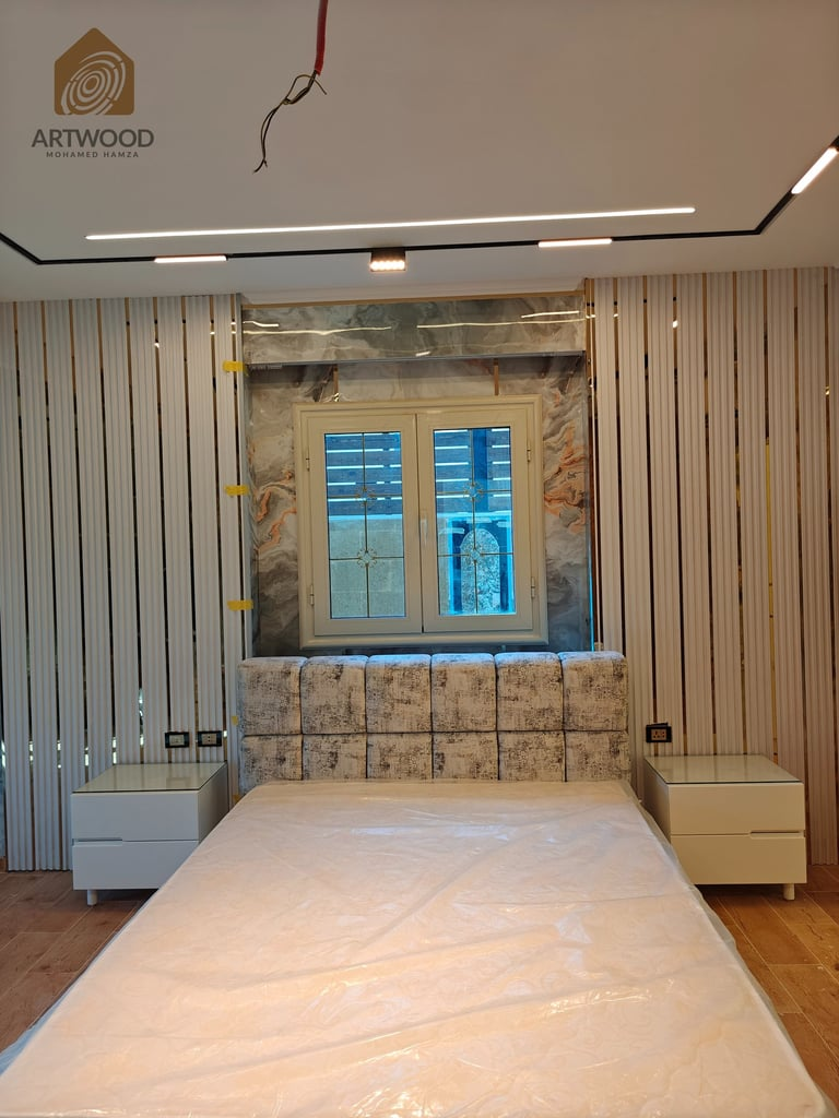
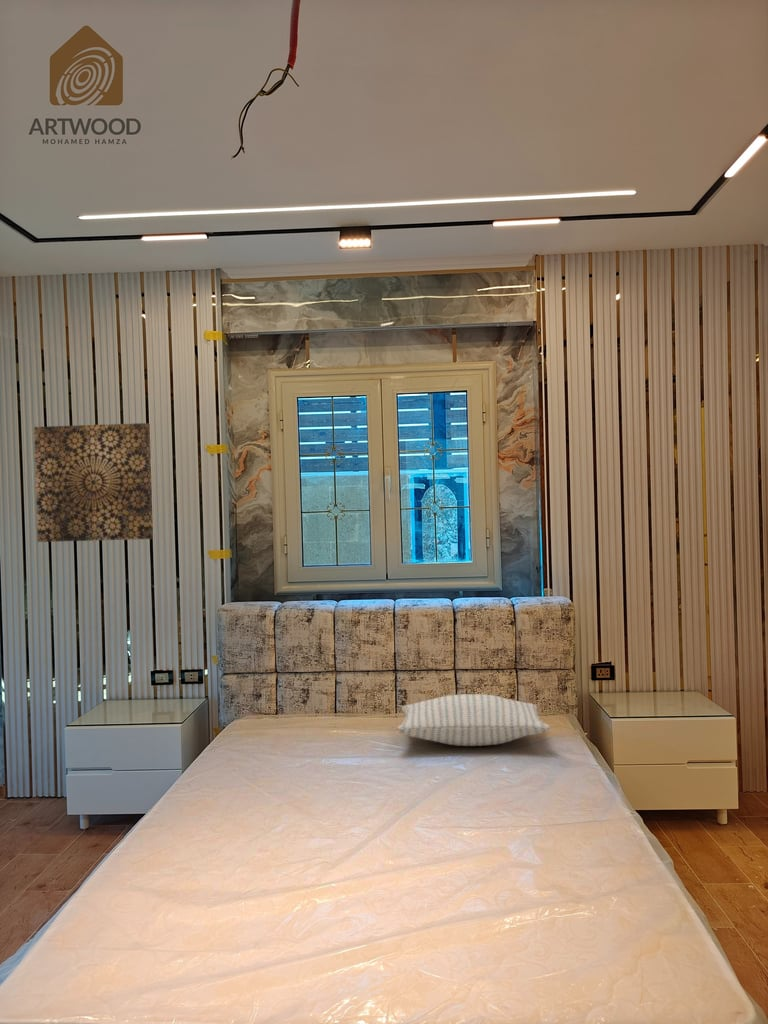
+ pillow (470, 719)
+ wall art (93, 482)
